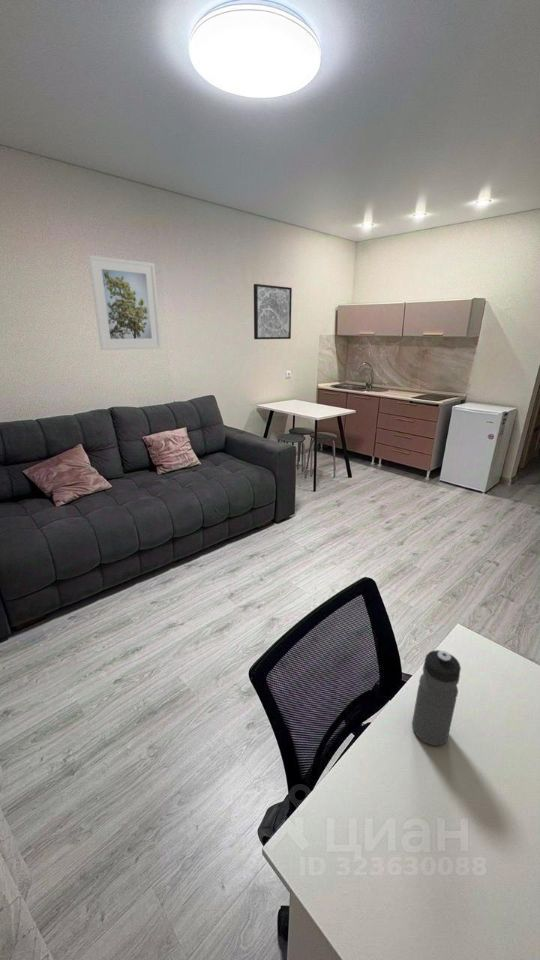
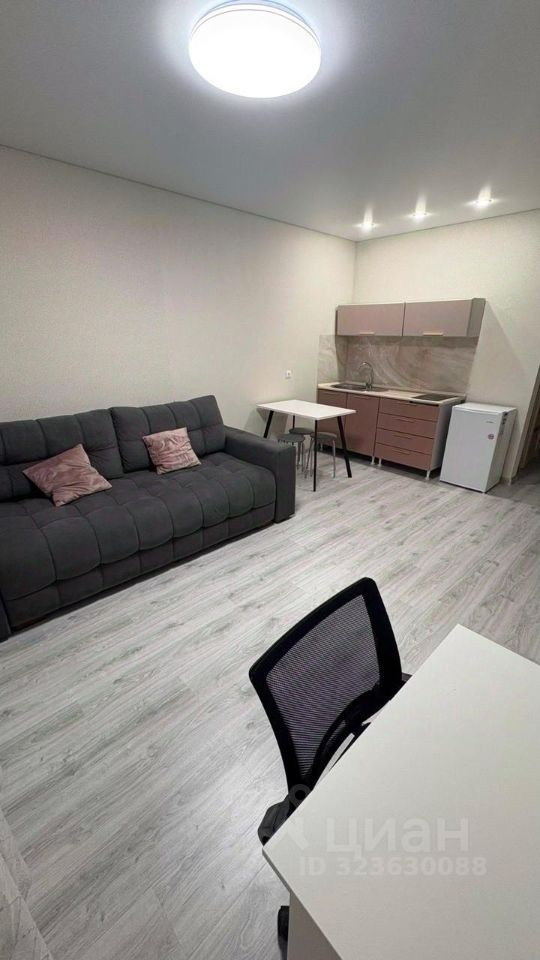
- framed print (128, 305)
- water bottle (436, 694)
- wall art (273, 313)
